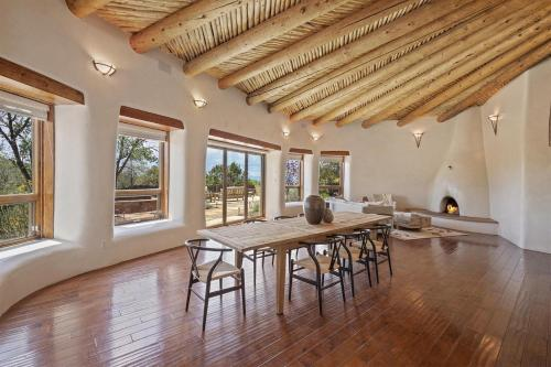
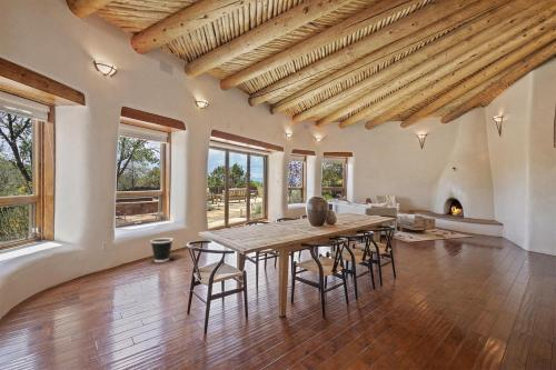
+ wastebasket (161, 249)
